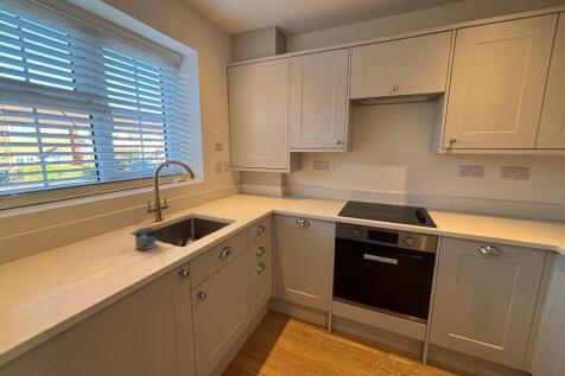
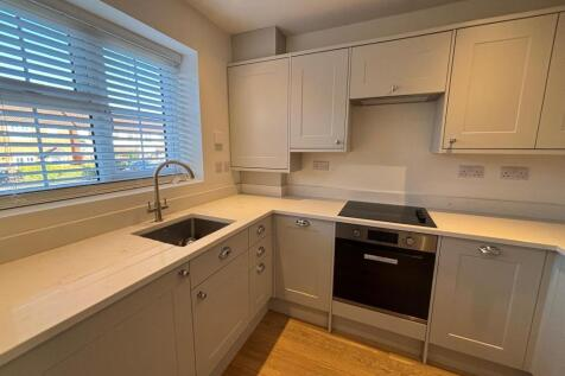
- mug (145, 236)
